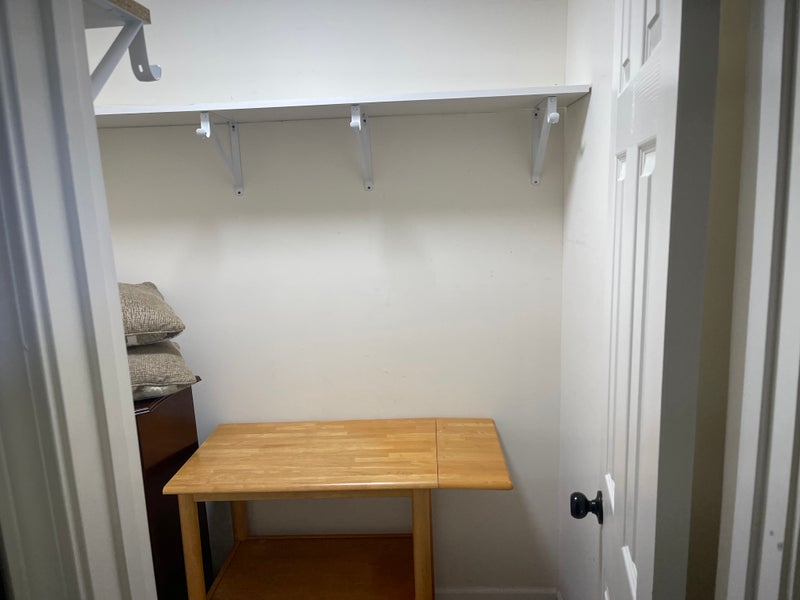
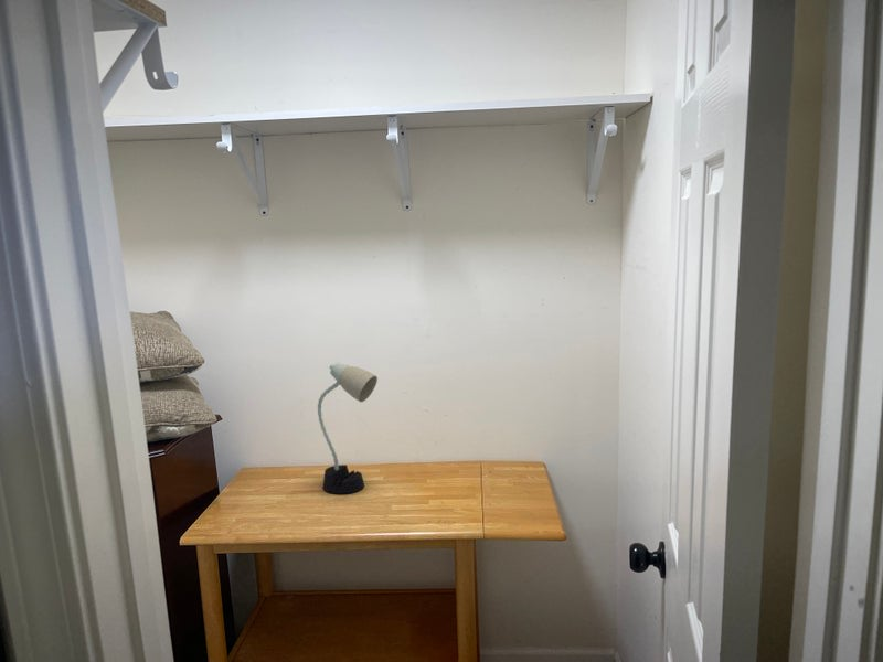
+ desk lamp (328, 436)
